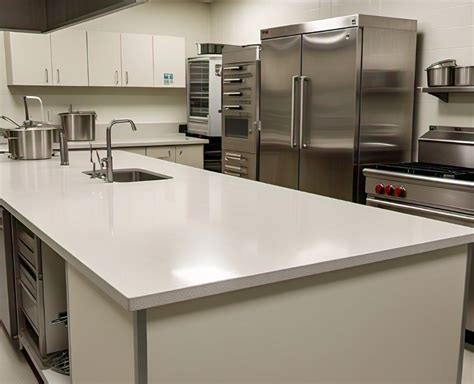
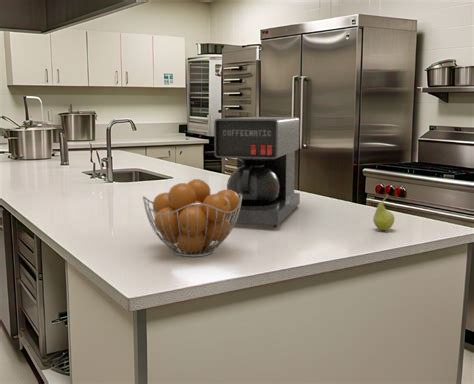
+ fruit (384, 211)
+ fruit basket (193, 216)
+ coffee maker (259, 167)
